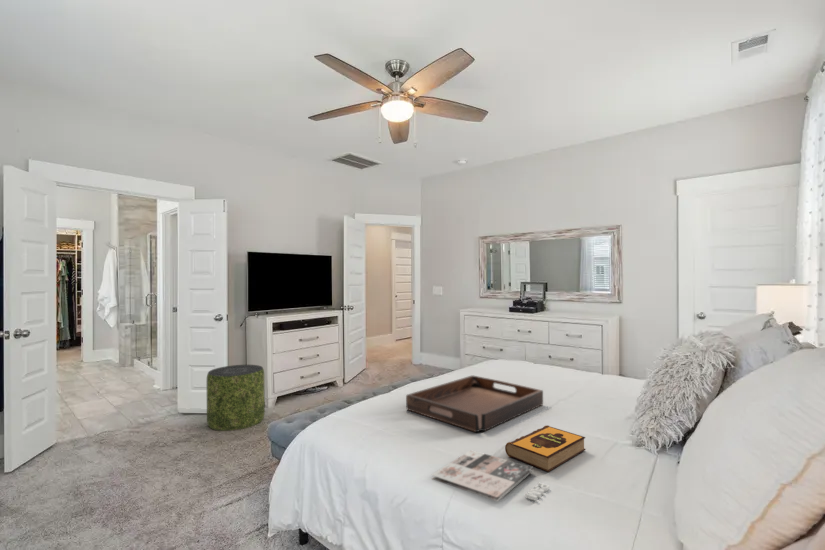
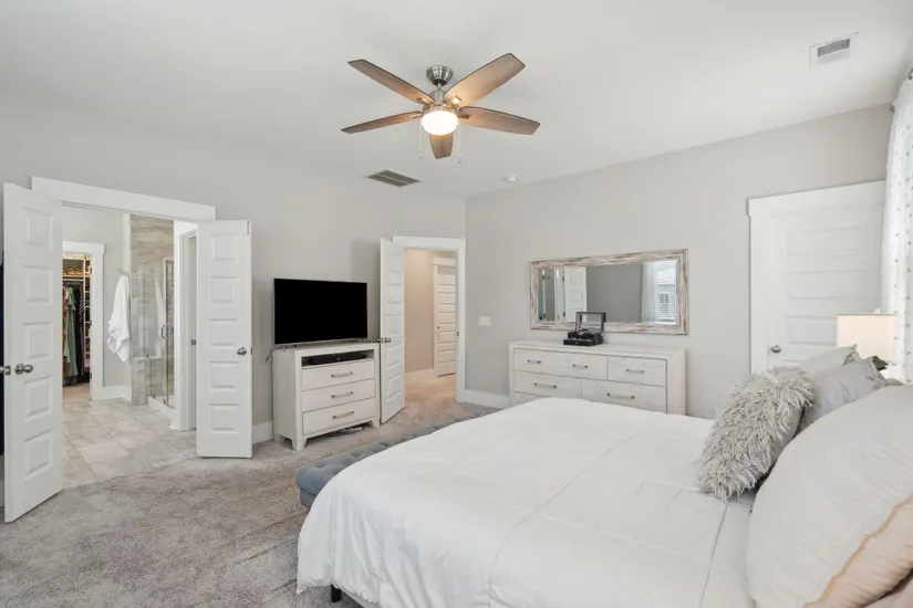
- pouf (236, 395)
- serving tray (475, 399)
- hardback book (545, 445)
- magazine (493, 476)
